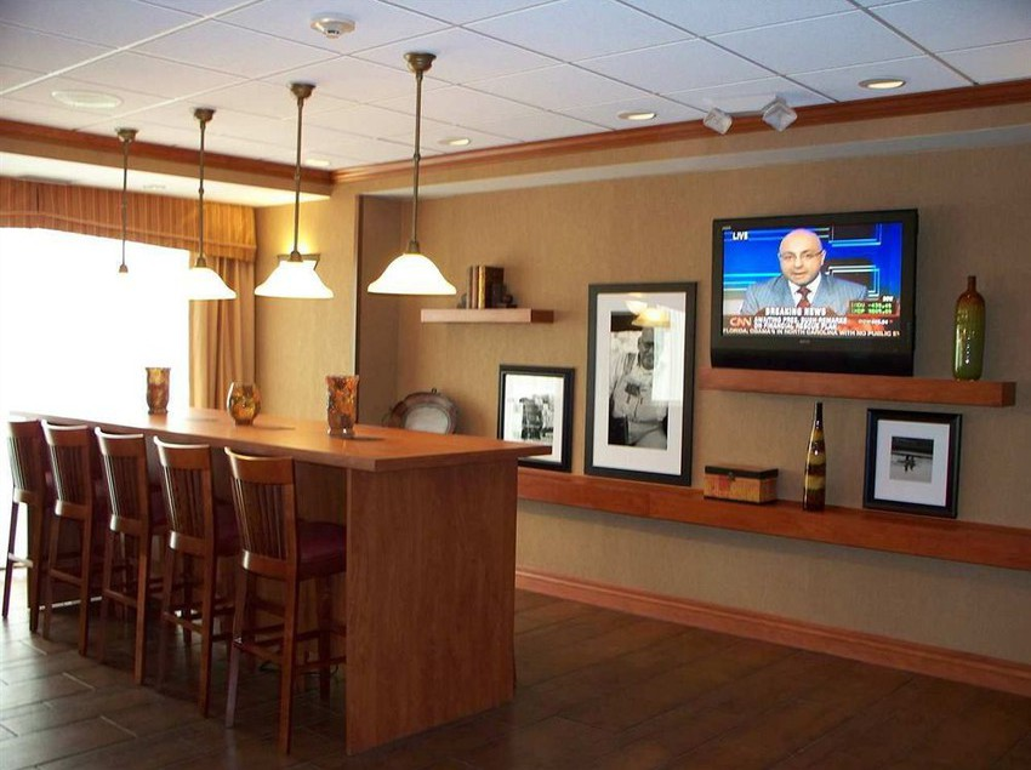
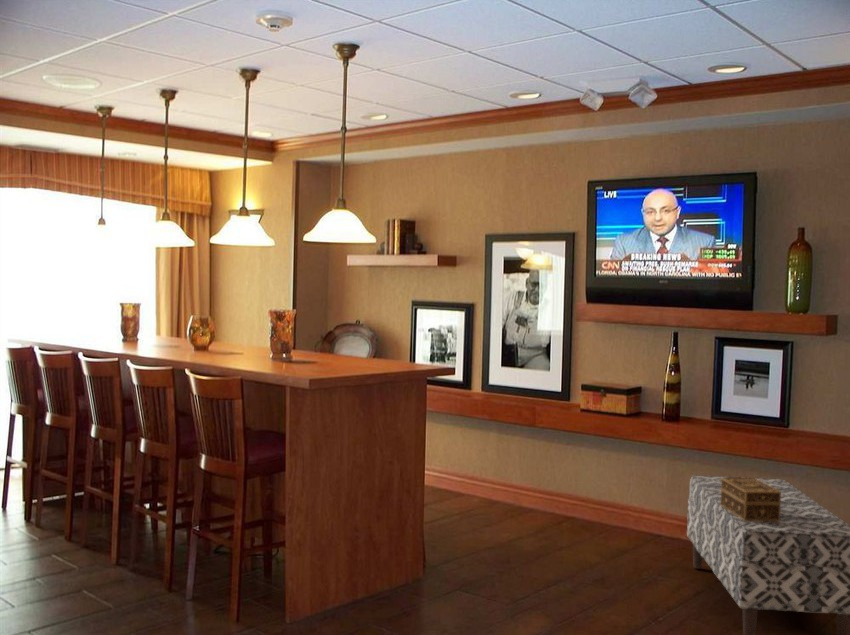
+ decorative box (749, 498)
+ bench (763, 552)
